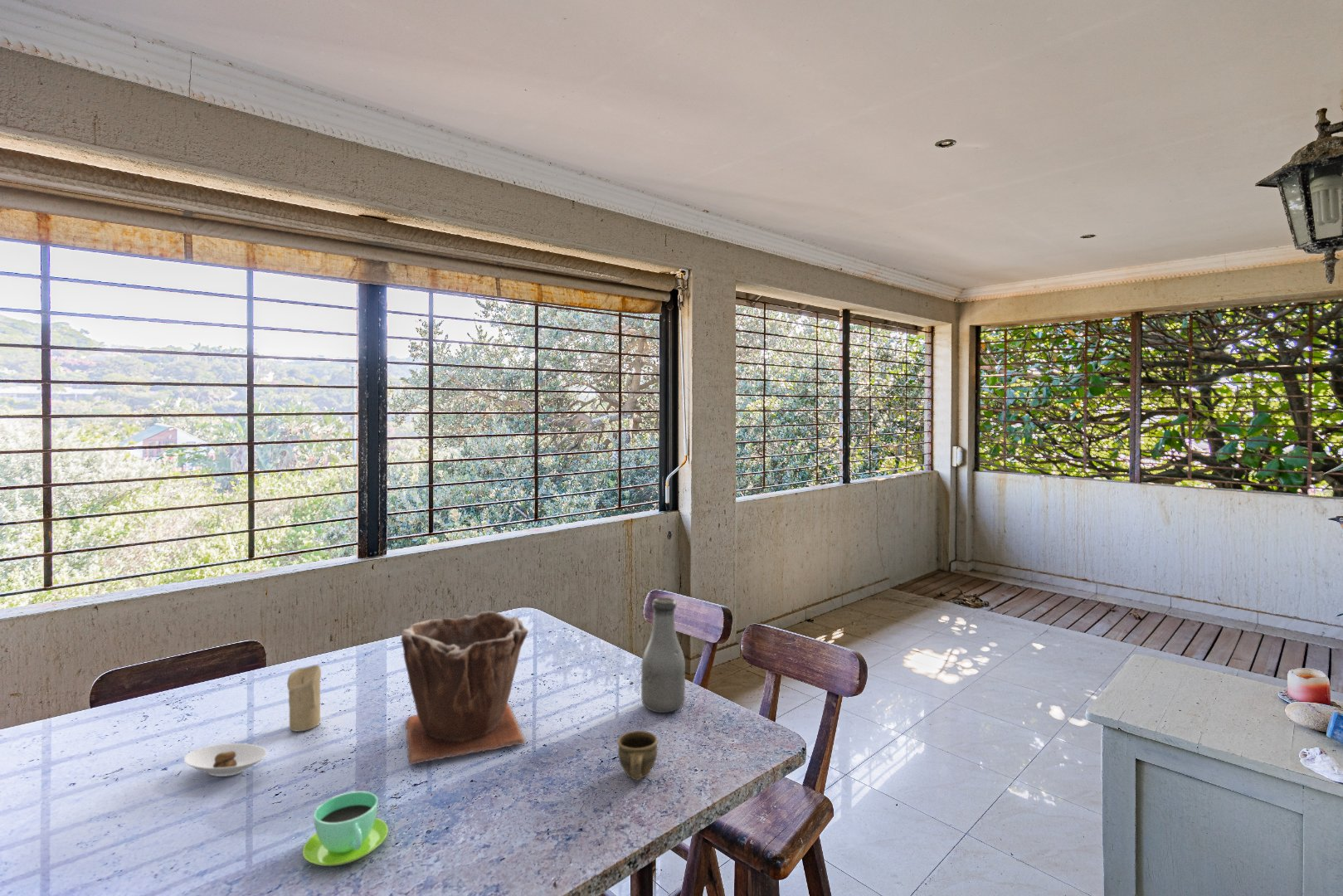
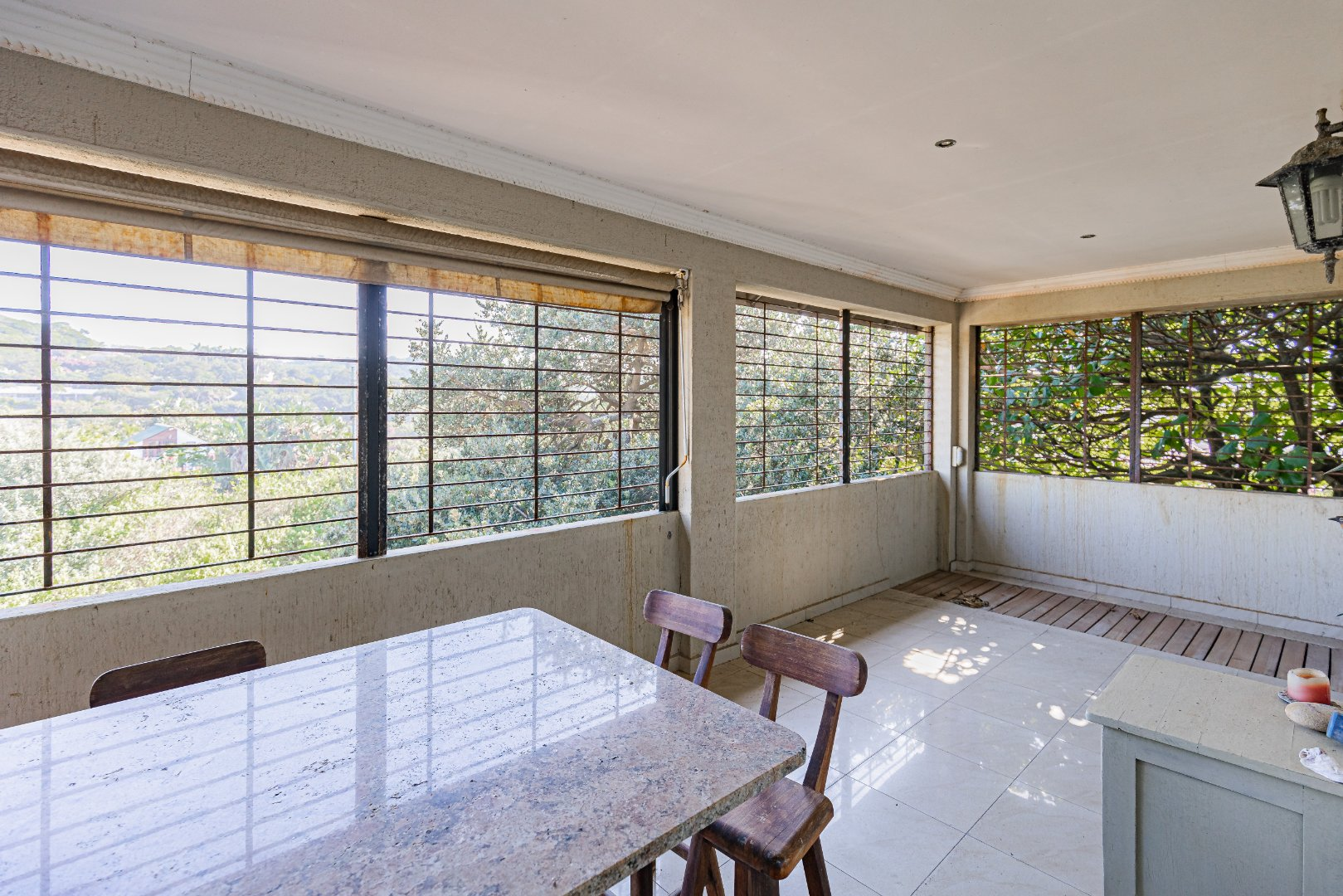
- cup (635, 760)
- candle (304, 697)
- saucer (226, 761)
- bottle (663, 653)
- plant pot (464, 677)
- cup (346, 828)
